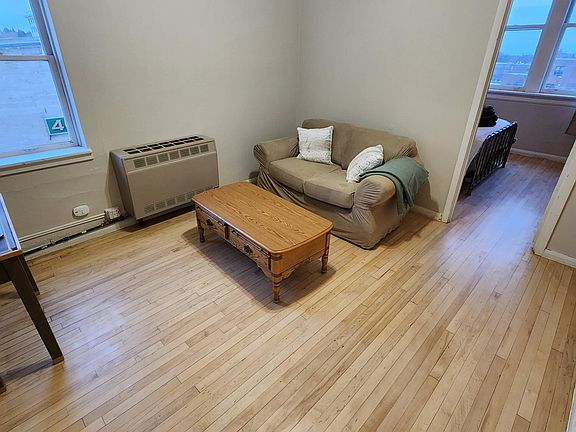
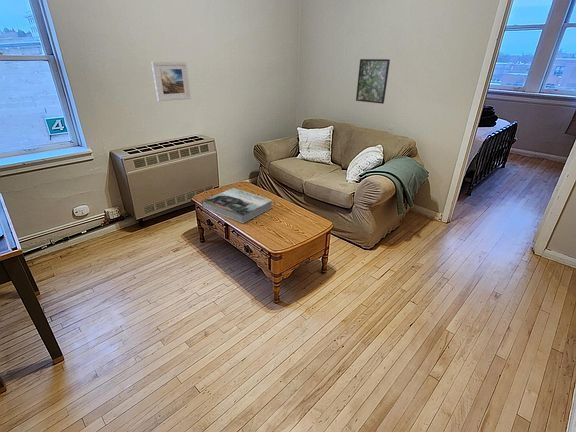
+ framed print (371, 81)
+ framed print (172, 81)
+ book (237, 203)
